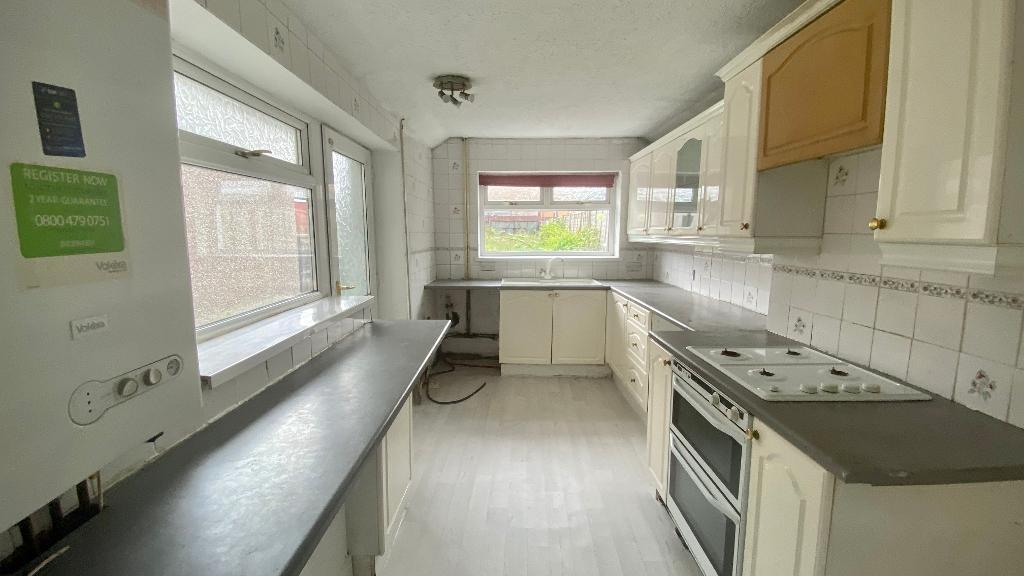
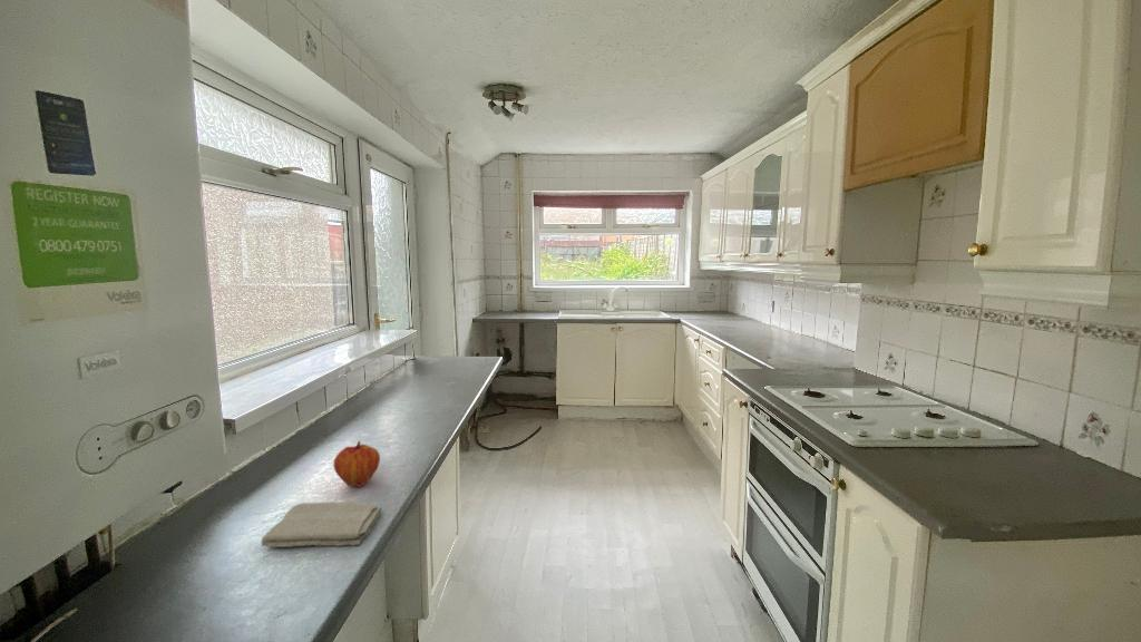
+ washcloth (325, 523)
+ fruit (357, 463)
